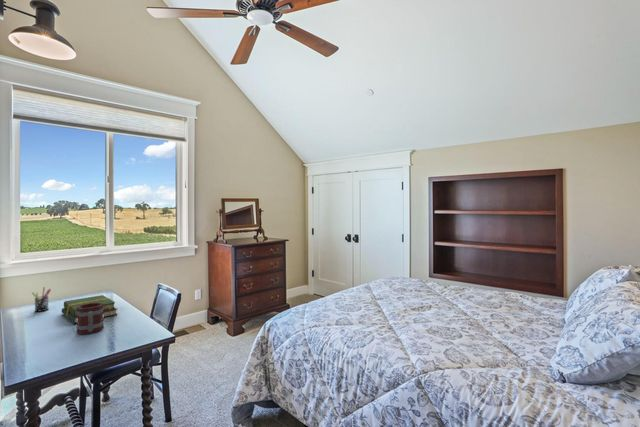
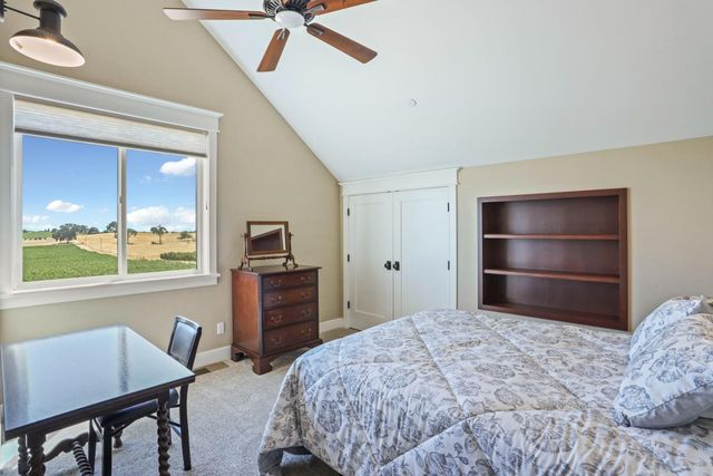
- pen holder (40, 299)
- mug (90, 319)
- book (87, 303)
